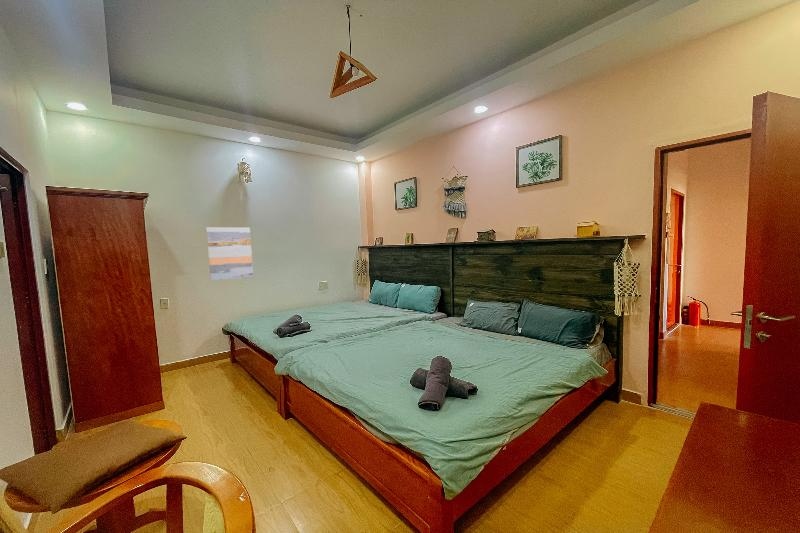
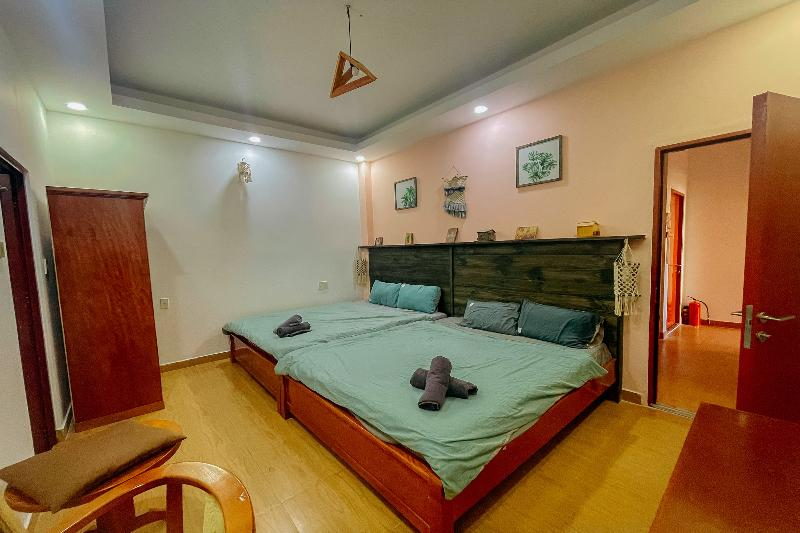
- wall art (230, 253)
